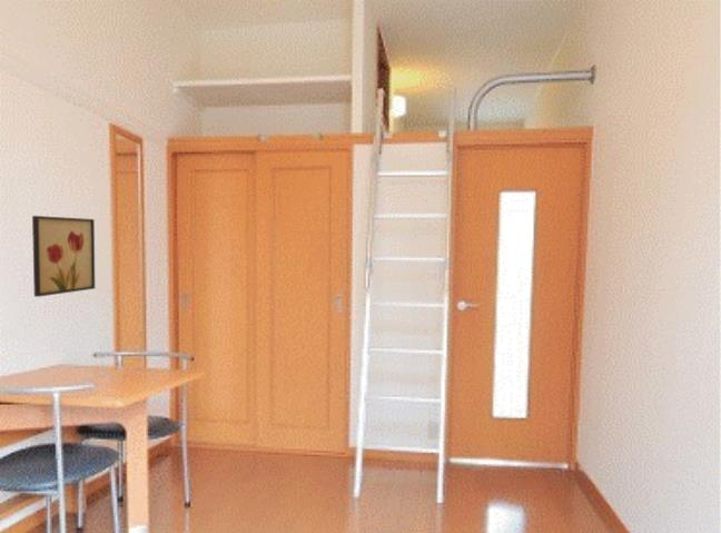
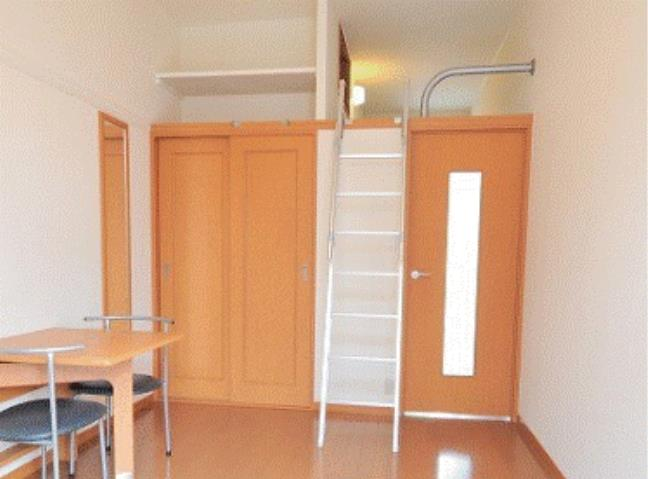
- wall art (65, 255)
